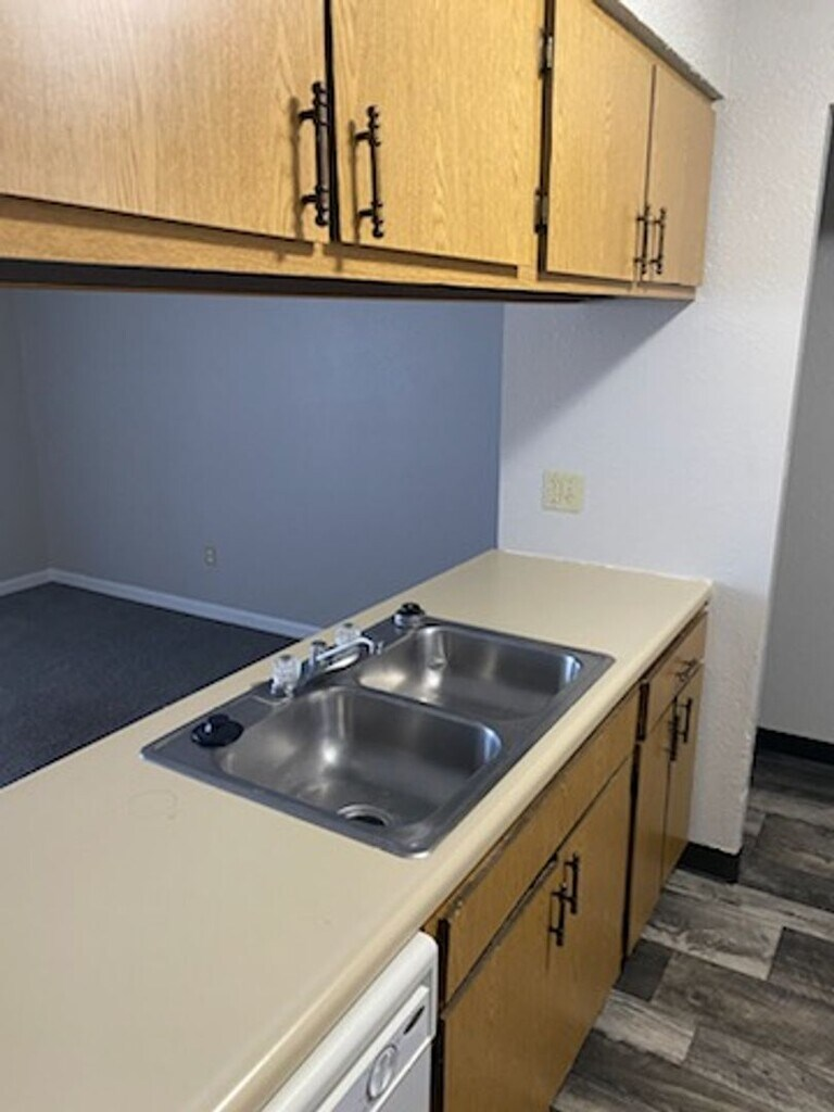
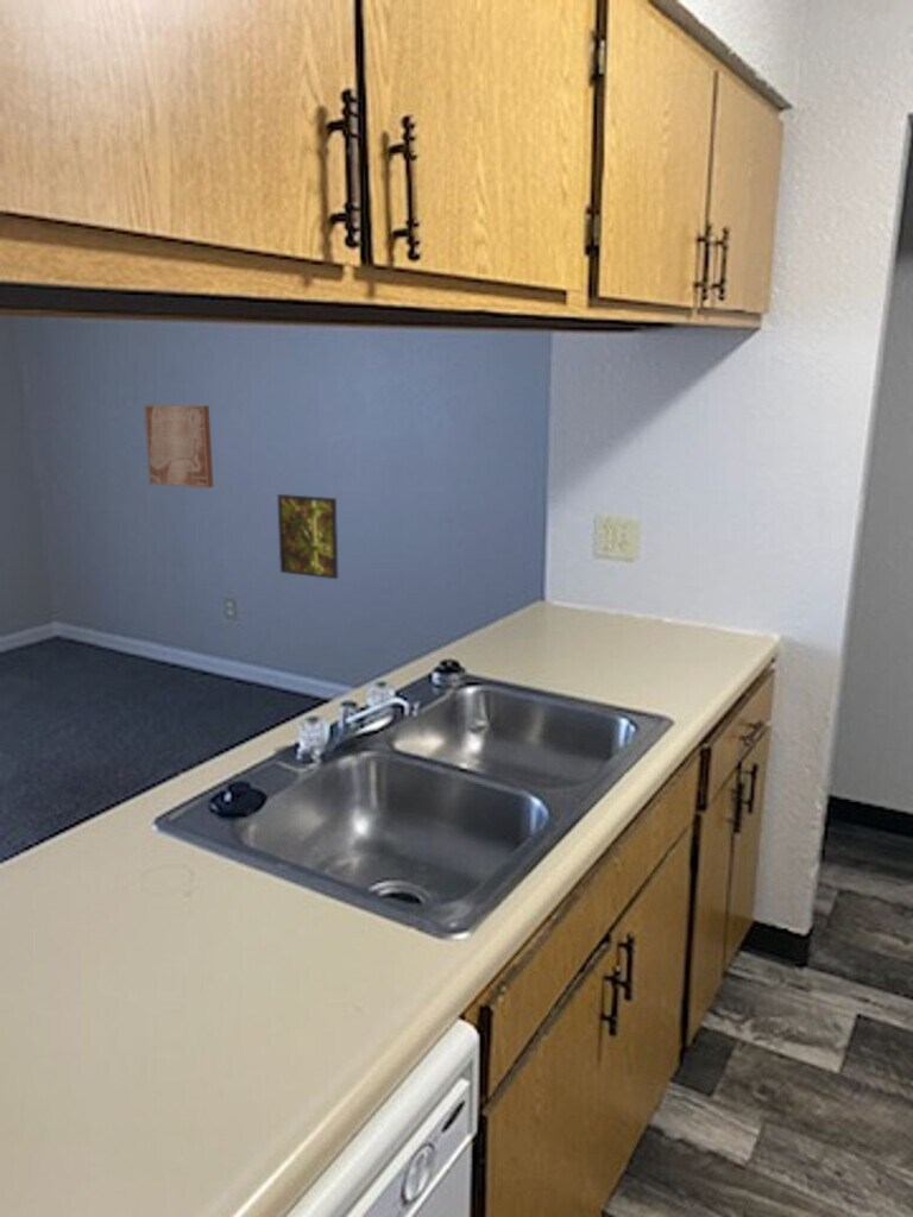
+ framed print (307, 536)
+ wall art (178, 446)
